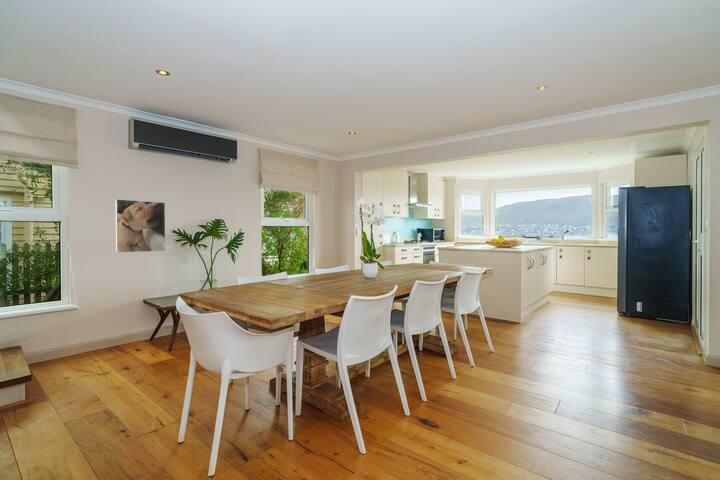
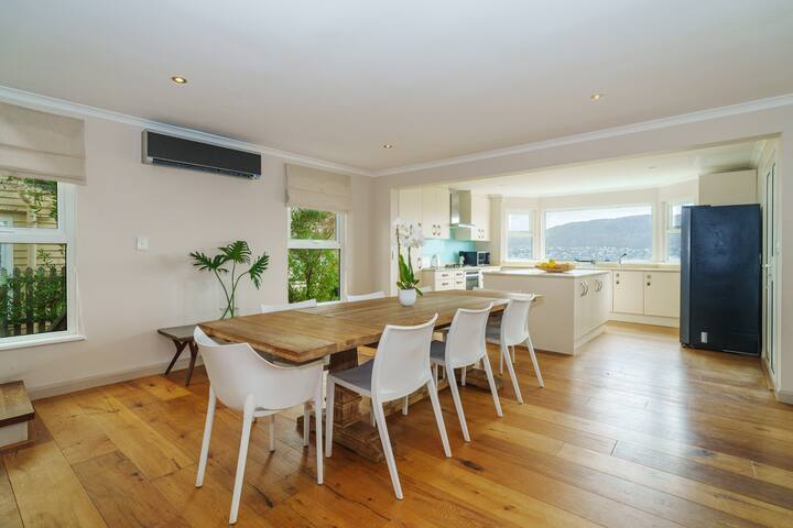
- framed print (141, 226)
